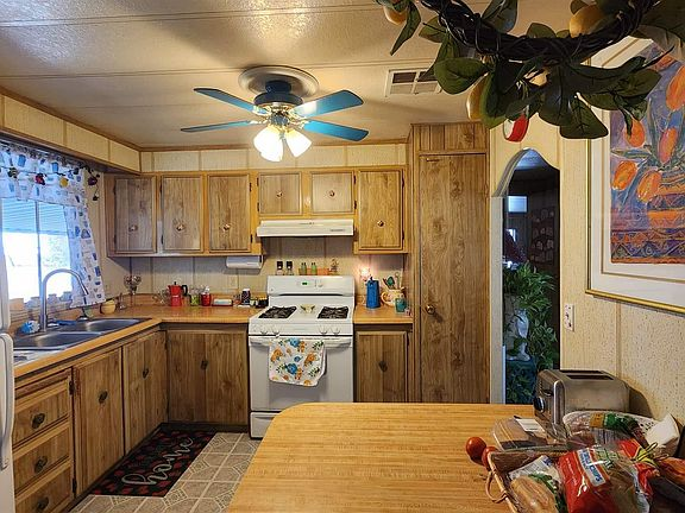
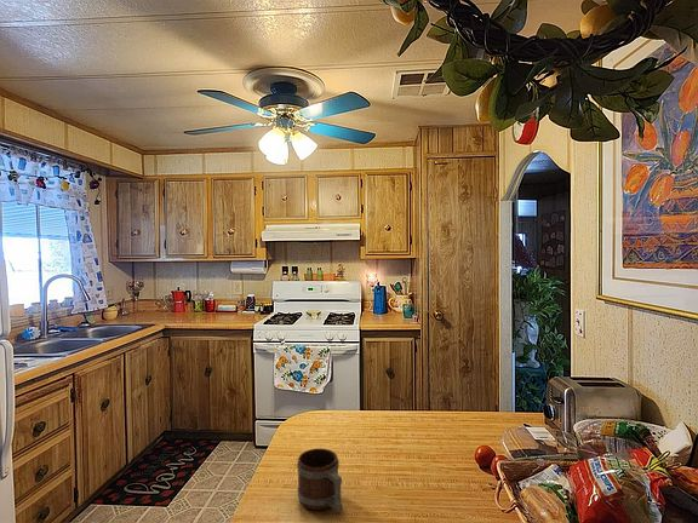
+ mug (322, 481)
